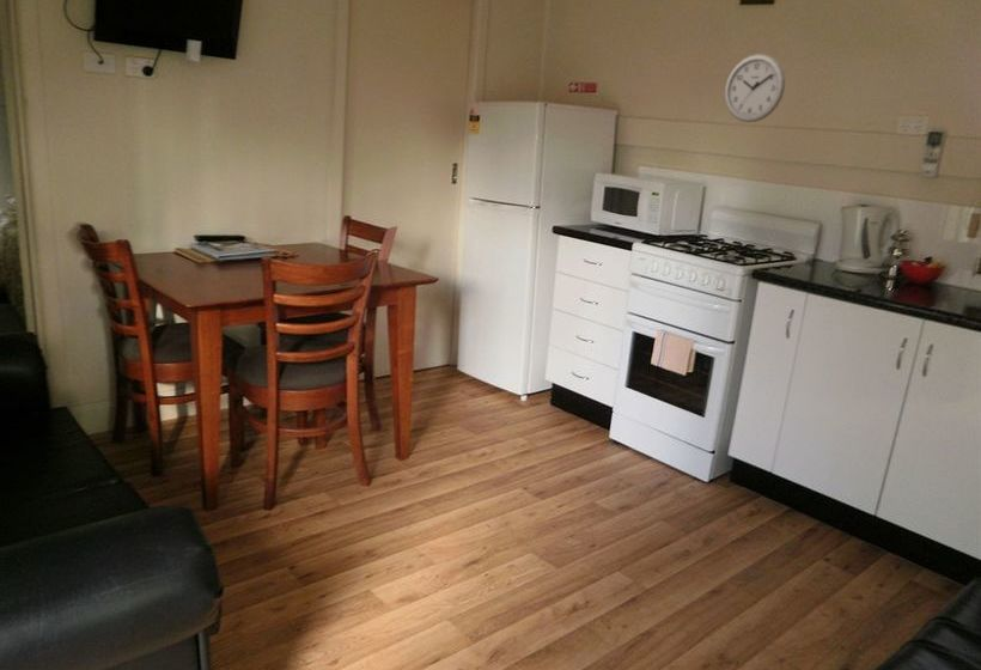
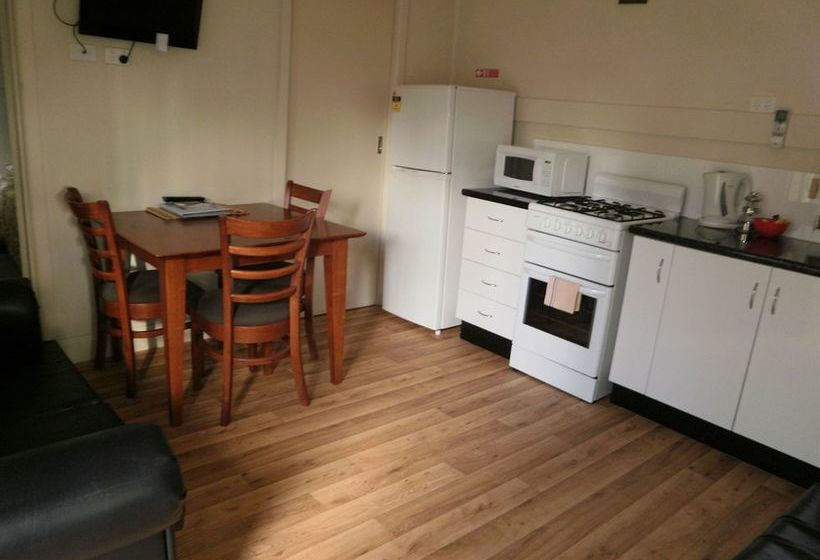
- wall clock (752, 87)
